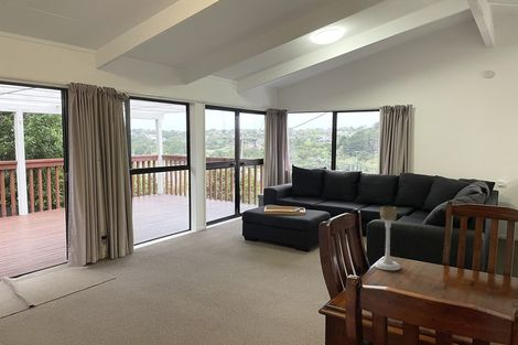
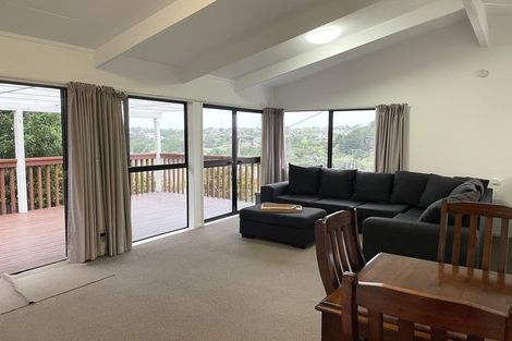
- candle holder (387, 236)
